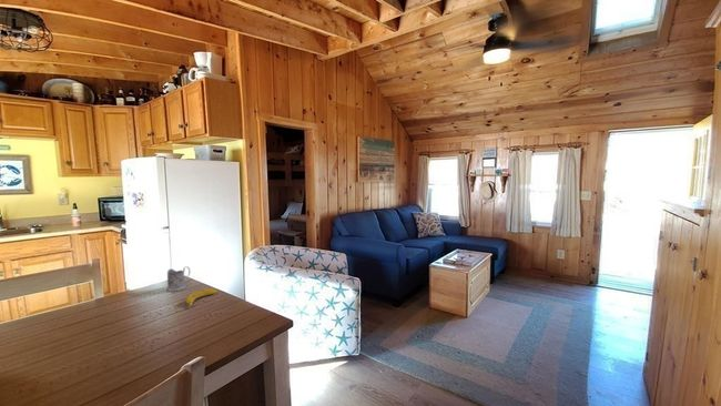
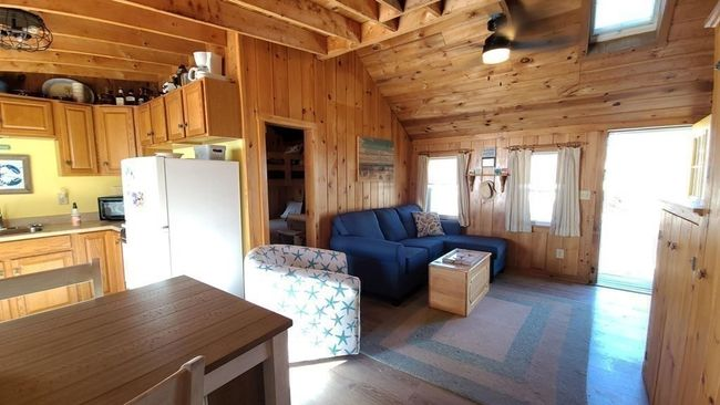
- banana (201, 296)
- tea glass holder (179, 276)
